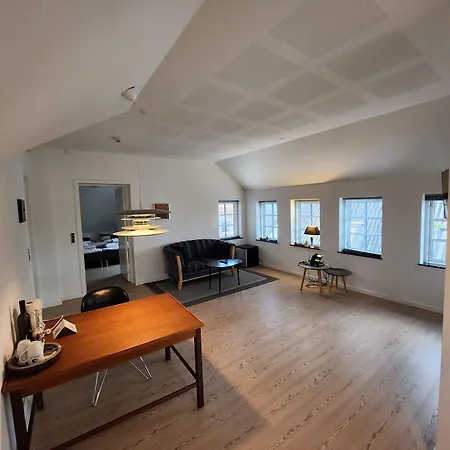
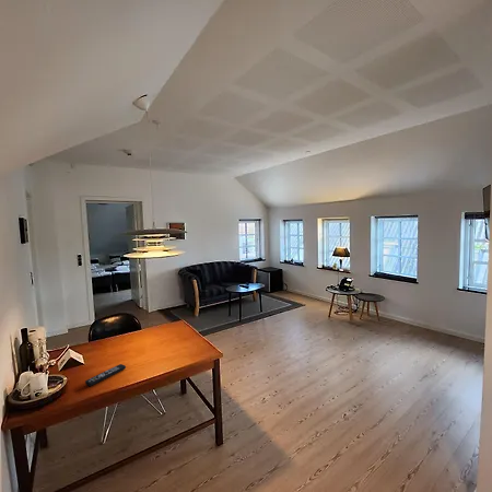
+ remote control (106, 374)
